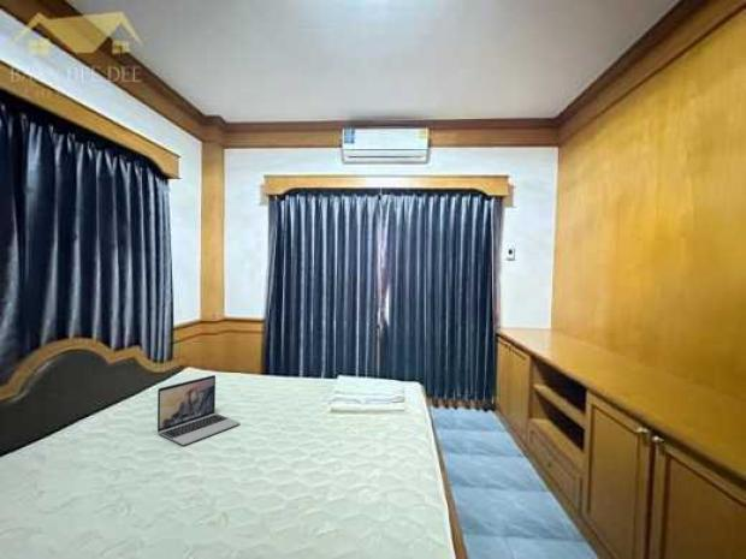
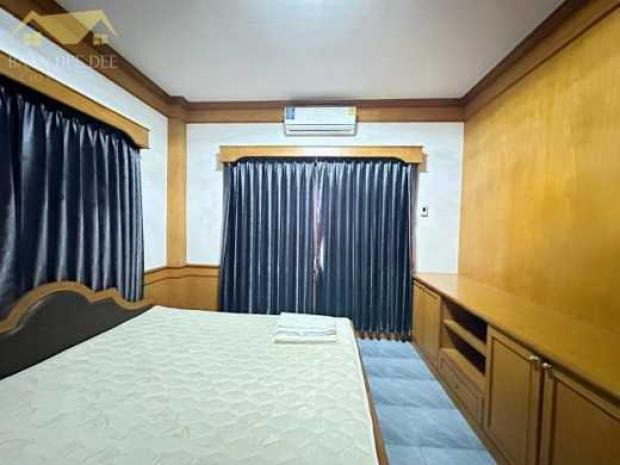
- laptop (200, 406)
